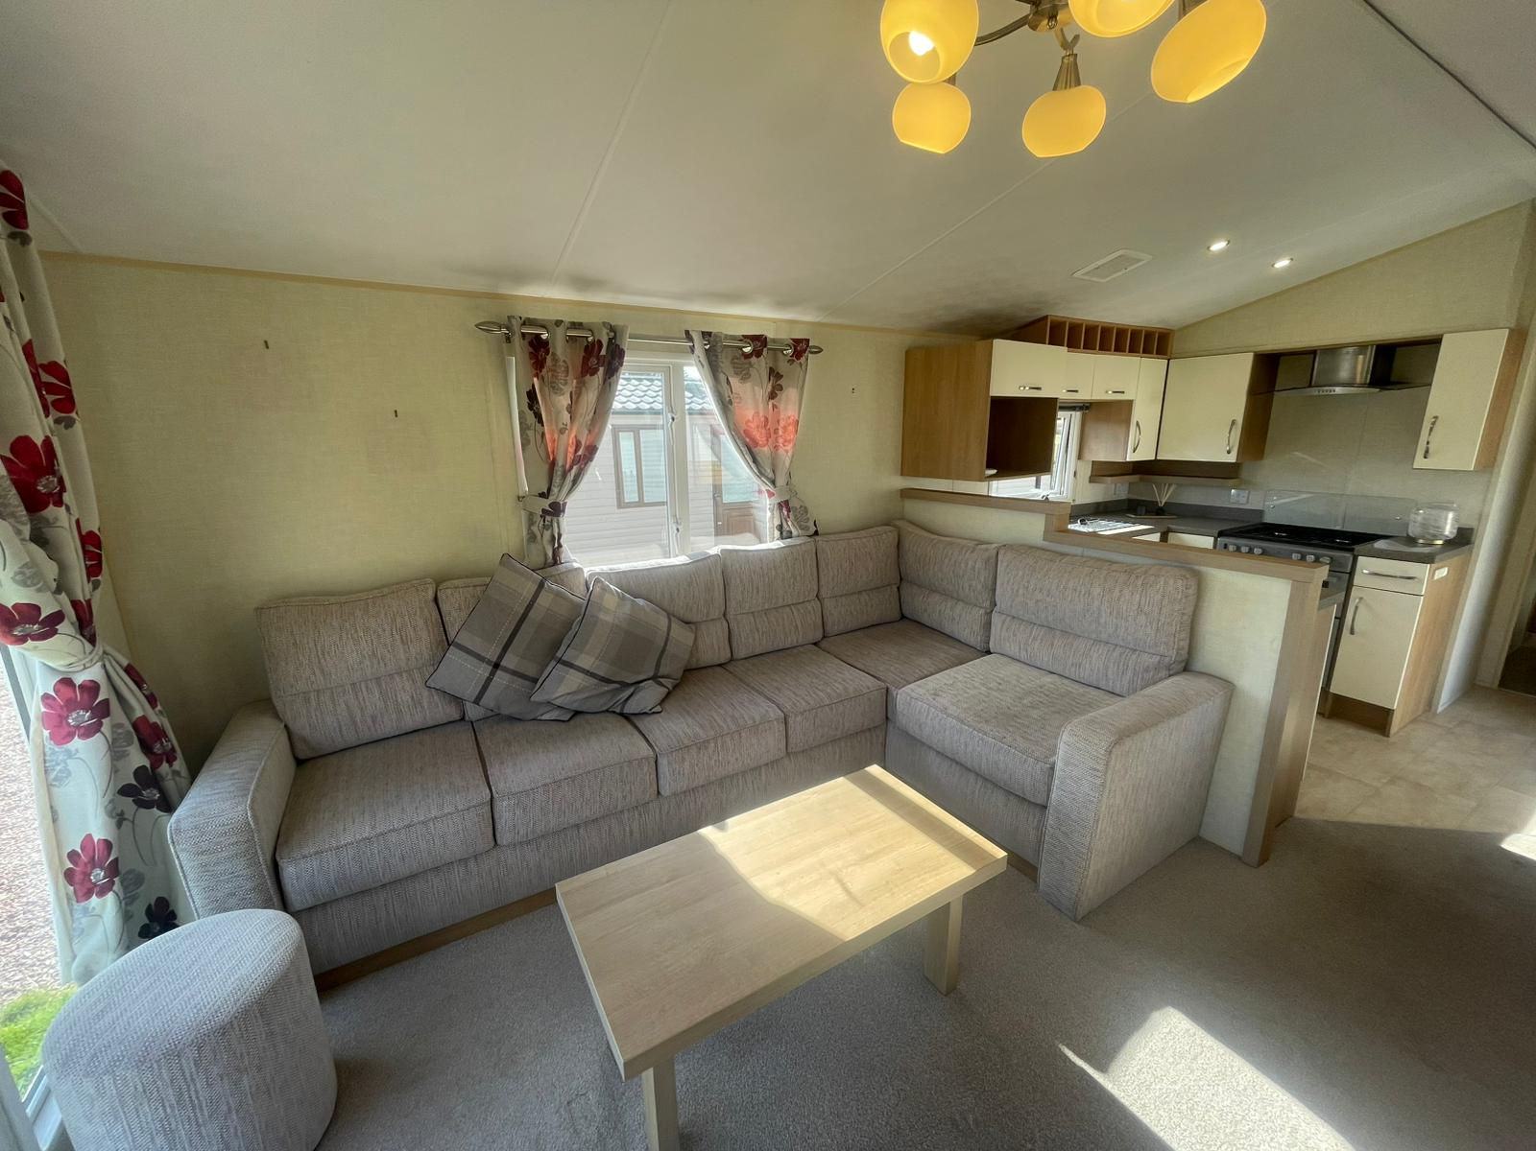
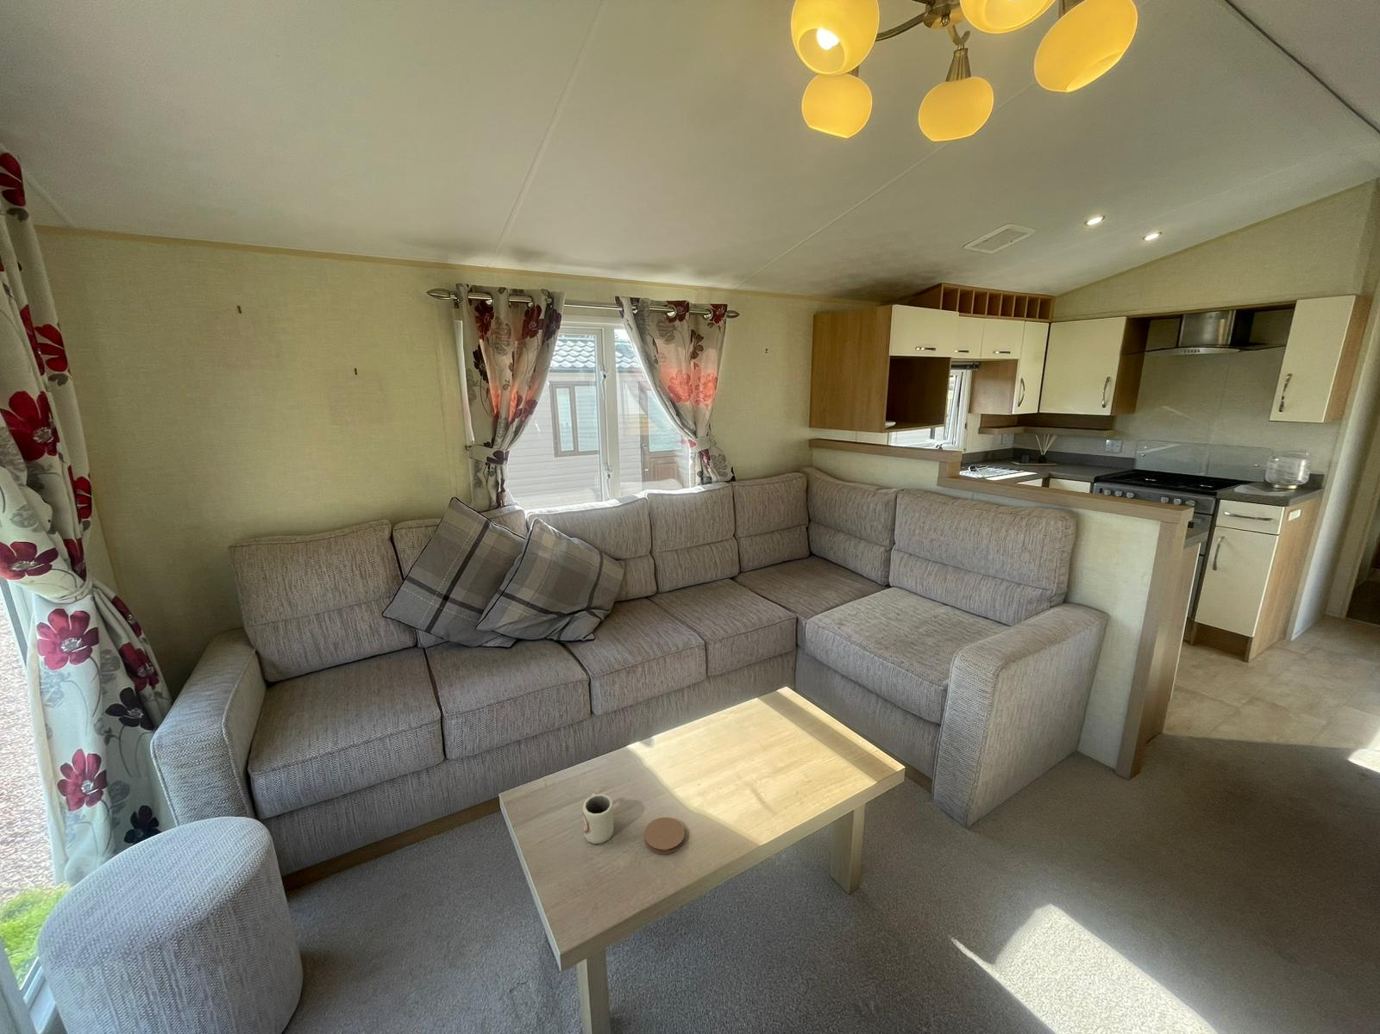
+ cup (597, 815)
+ coaster (664, 835)
